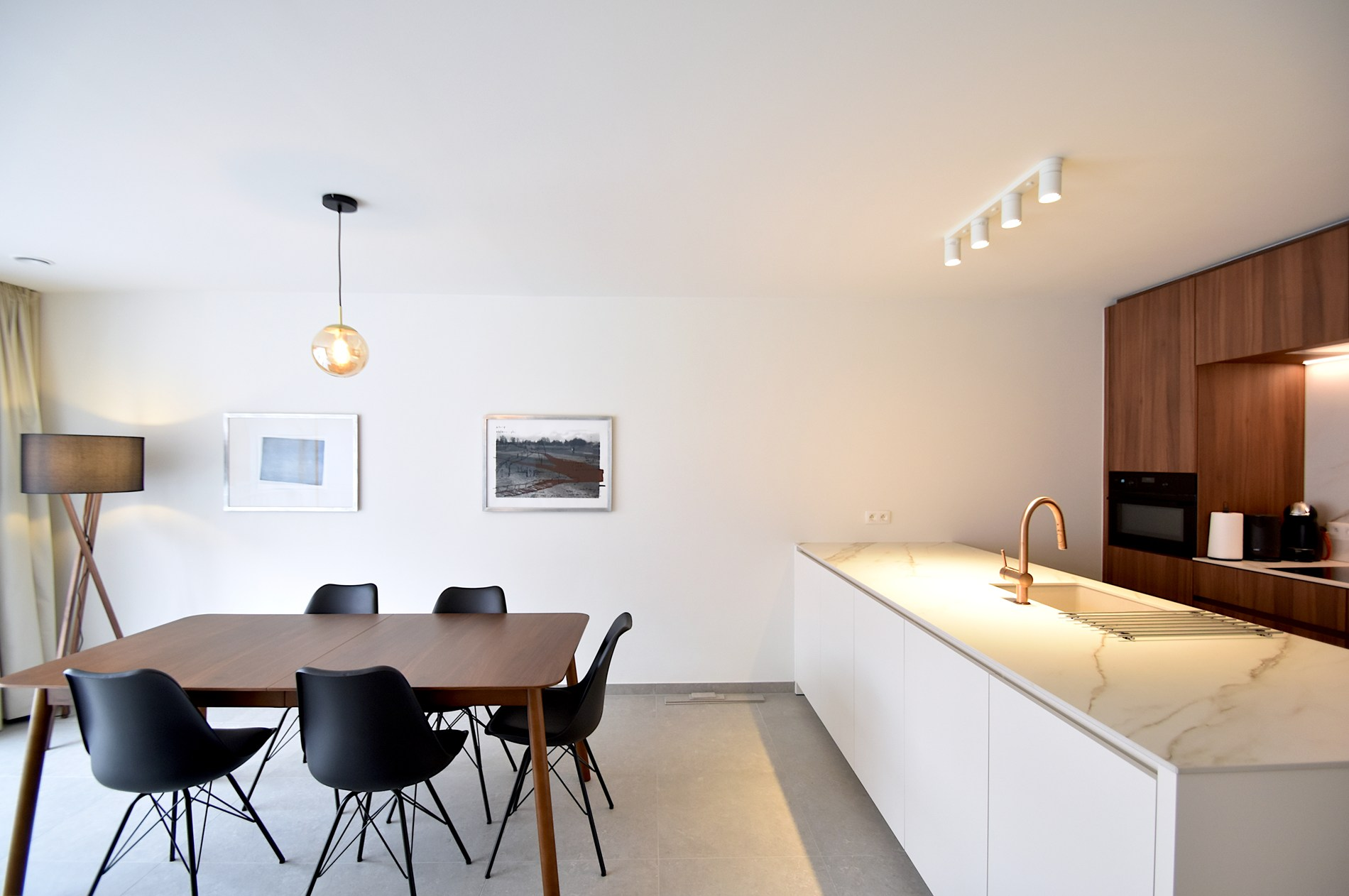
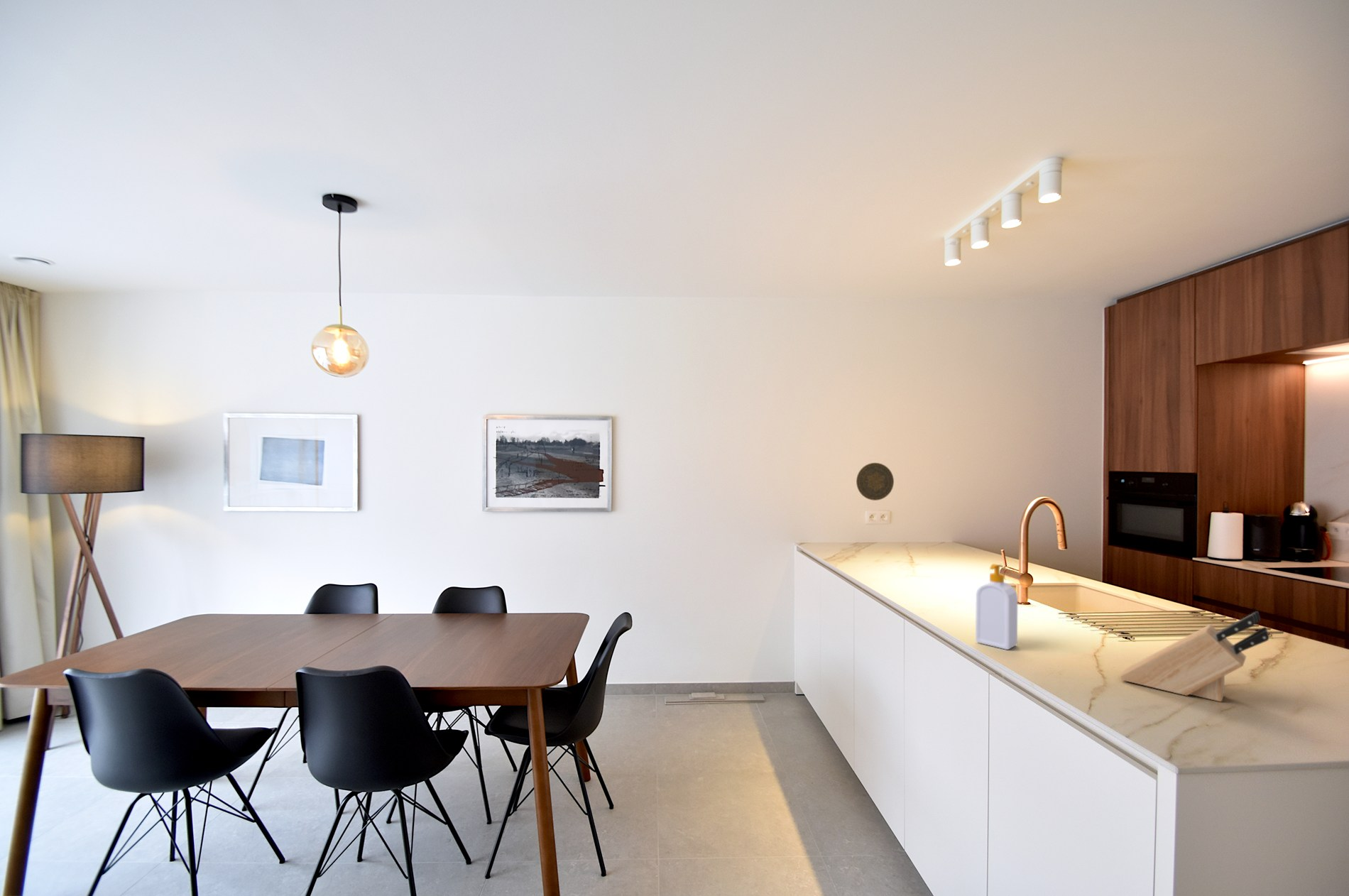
+ soap bottle (995, 604)
+ decorative plate (875, 481)
+ knife block (1191, 647)
